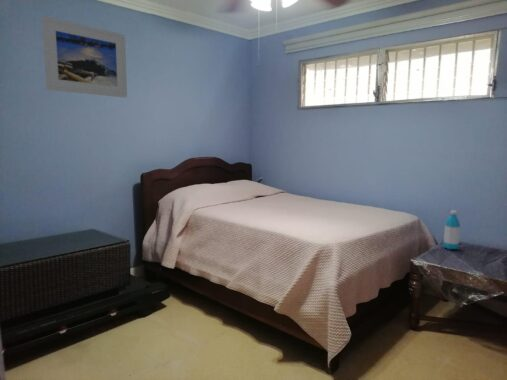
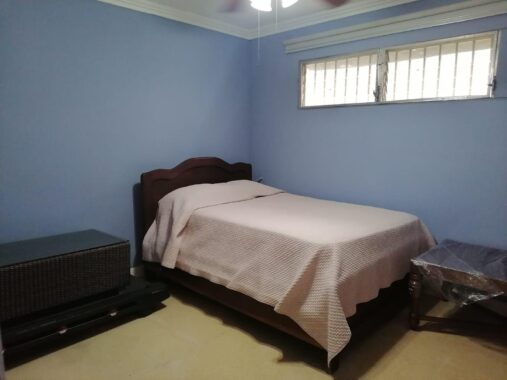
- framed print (88, 60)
- water bottle (452, 229)
